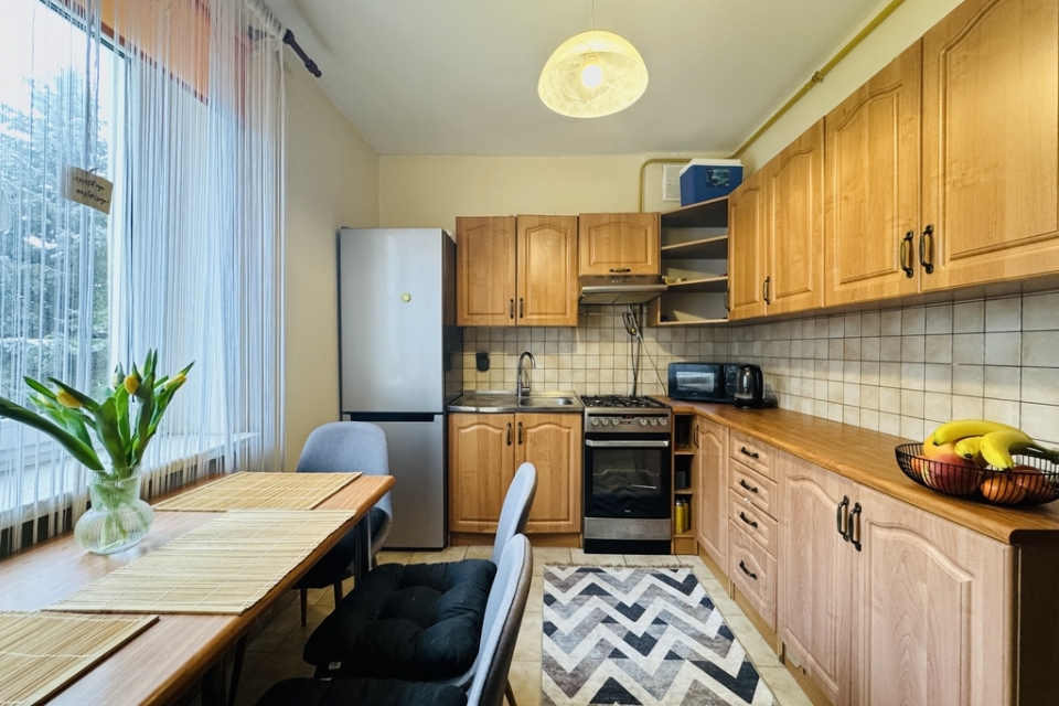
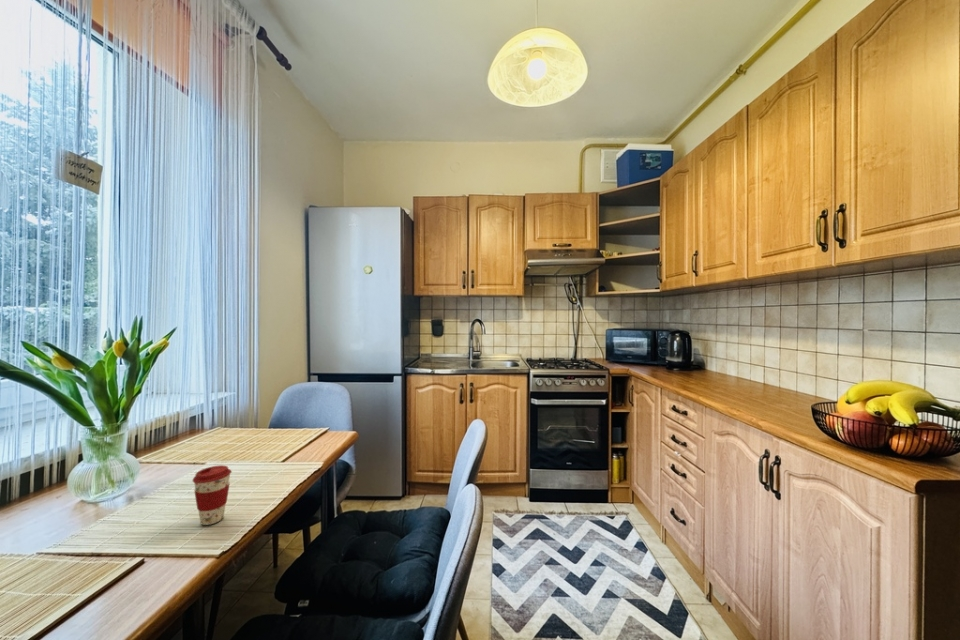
+ coffee cup (212, 494)
